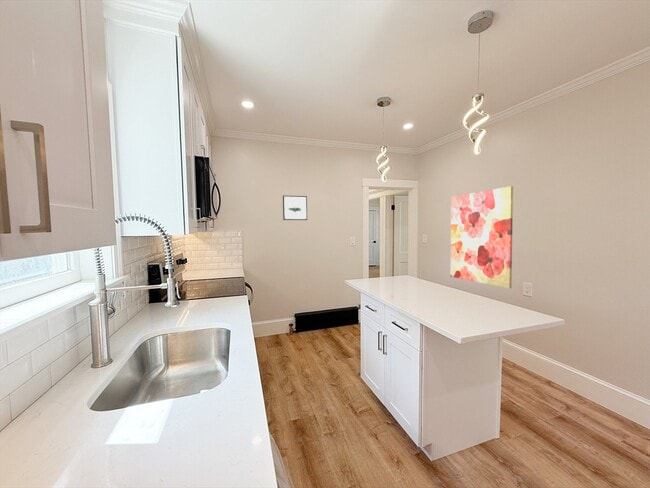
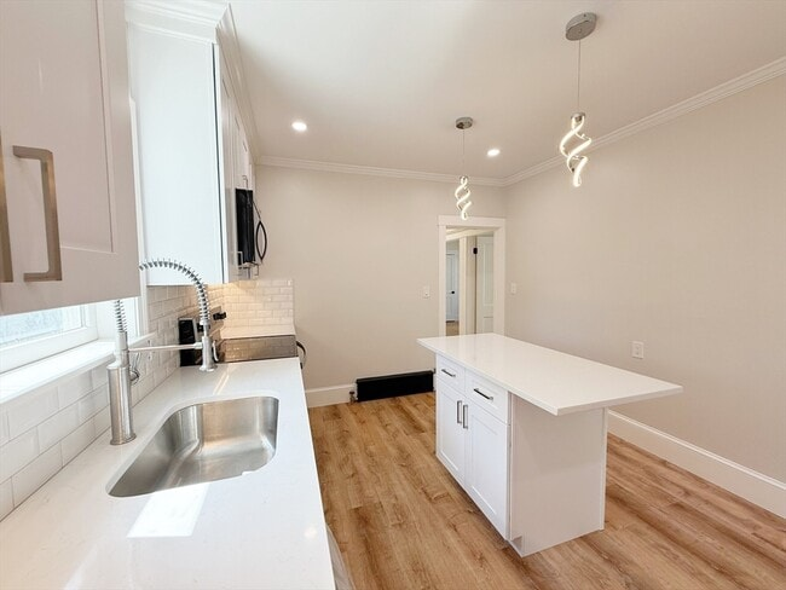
- wall art (477, 237)
- wall art (295, 208)
